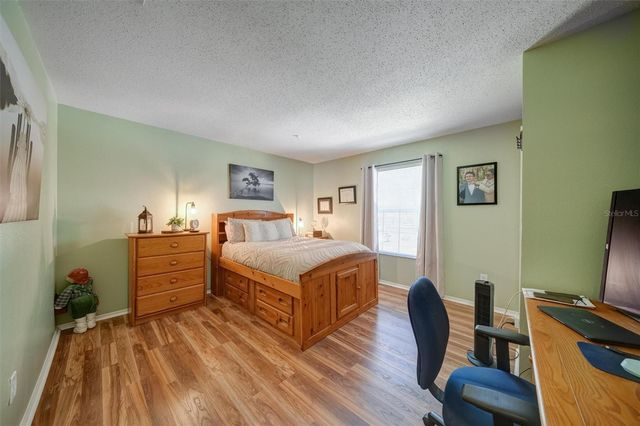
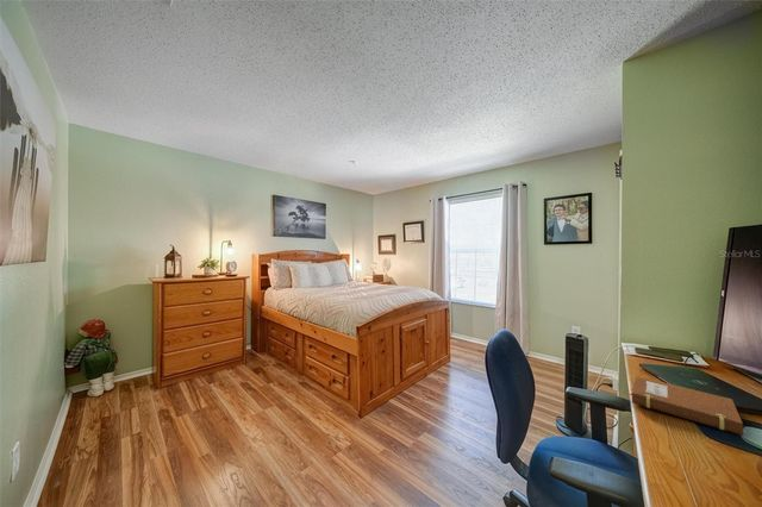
+ notebook (677, 400)
